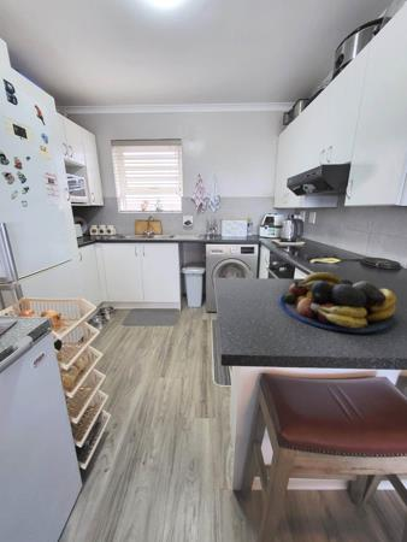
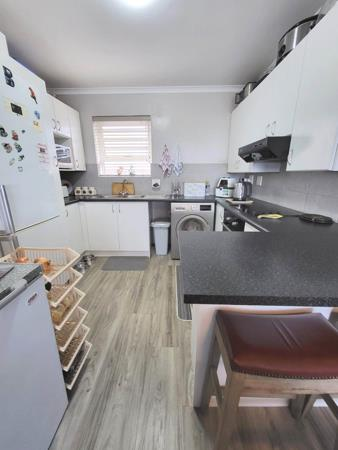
- fruit bowl (331, 290)
